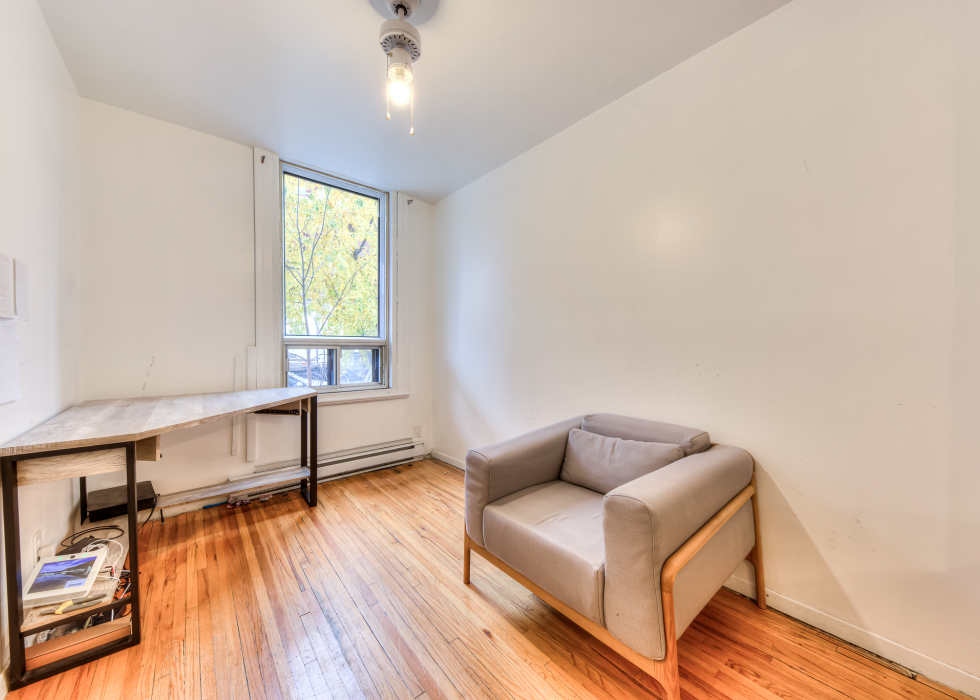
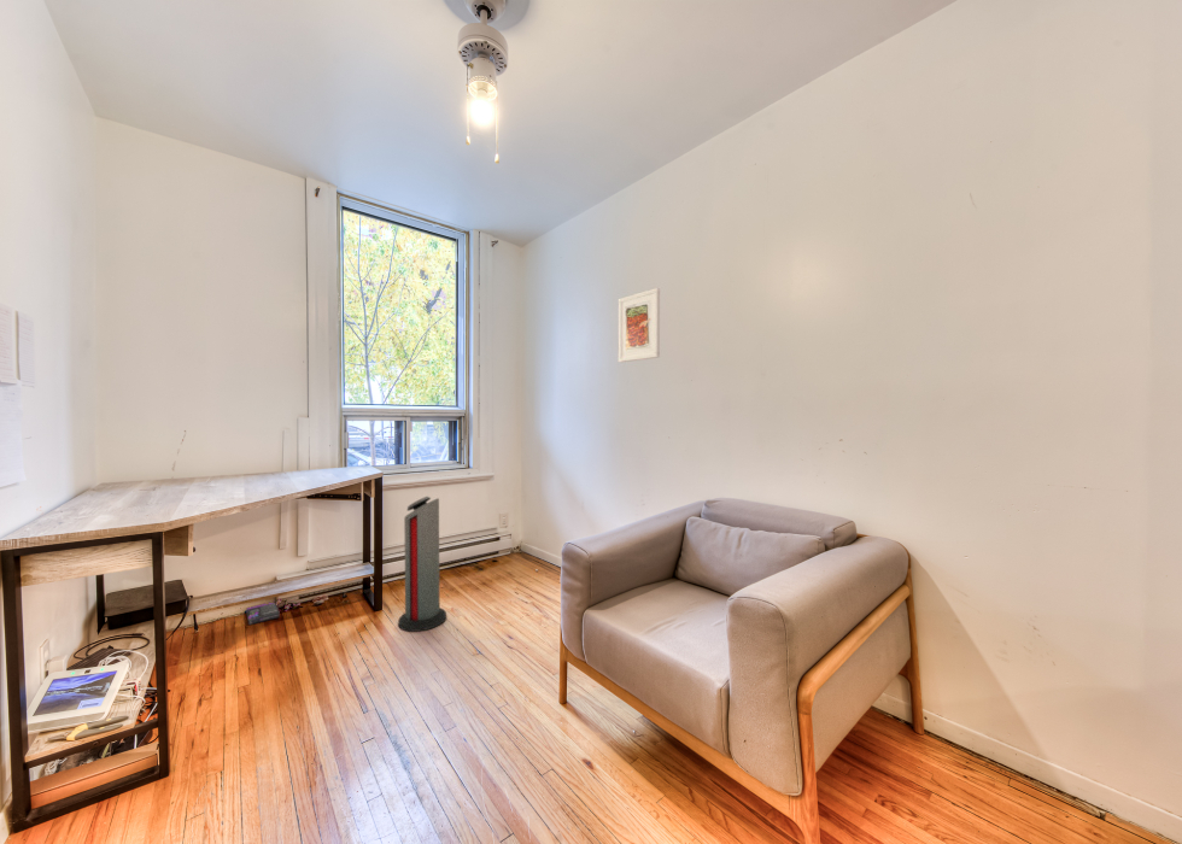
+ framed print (638, 327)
+ box (262, 611)
+ air purifier (422, 558)
